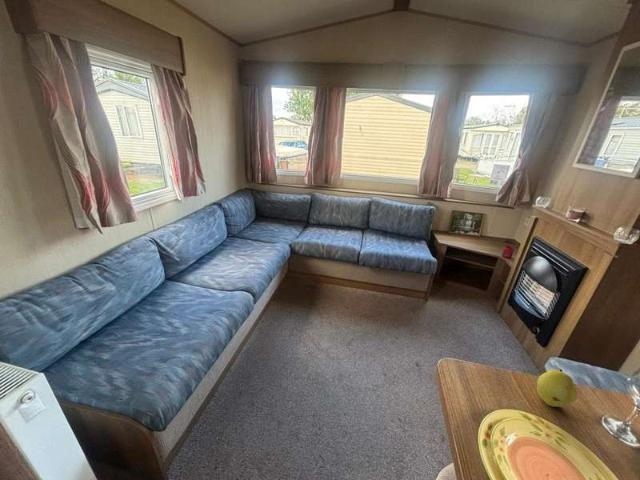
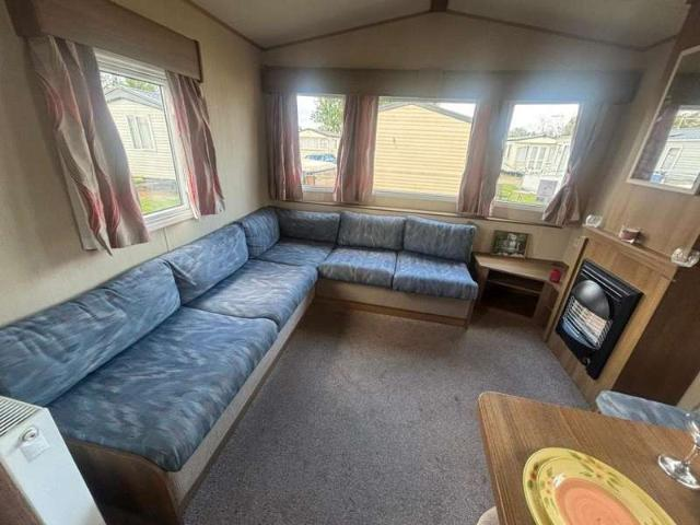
- fruit (556, 387)
